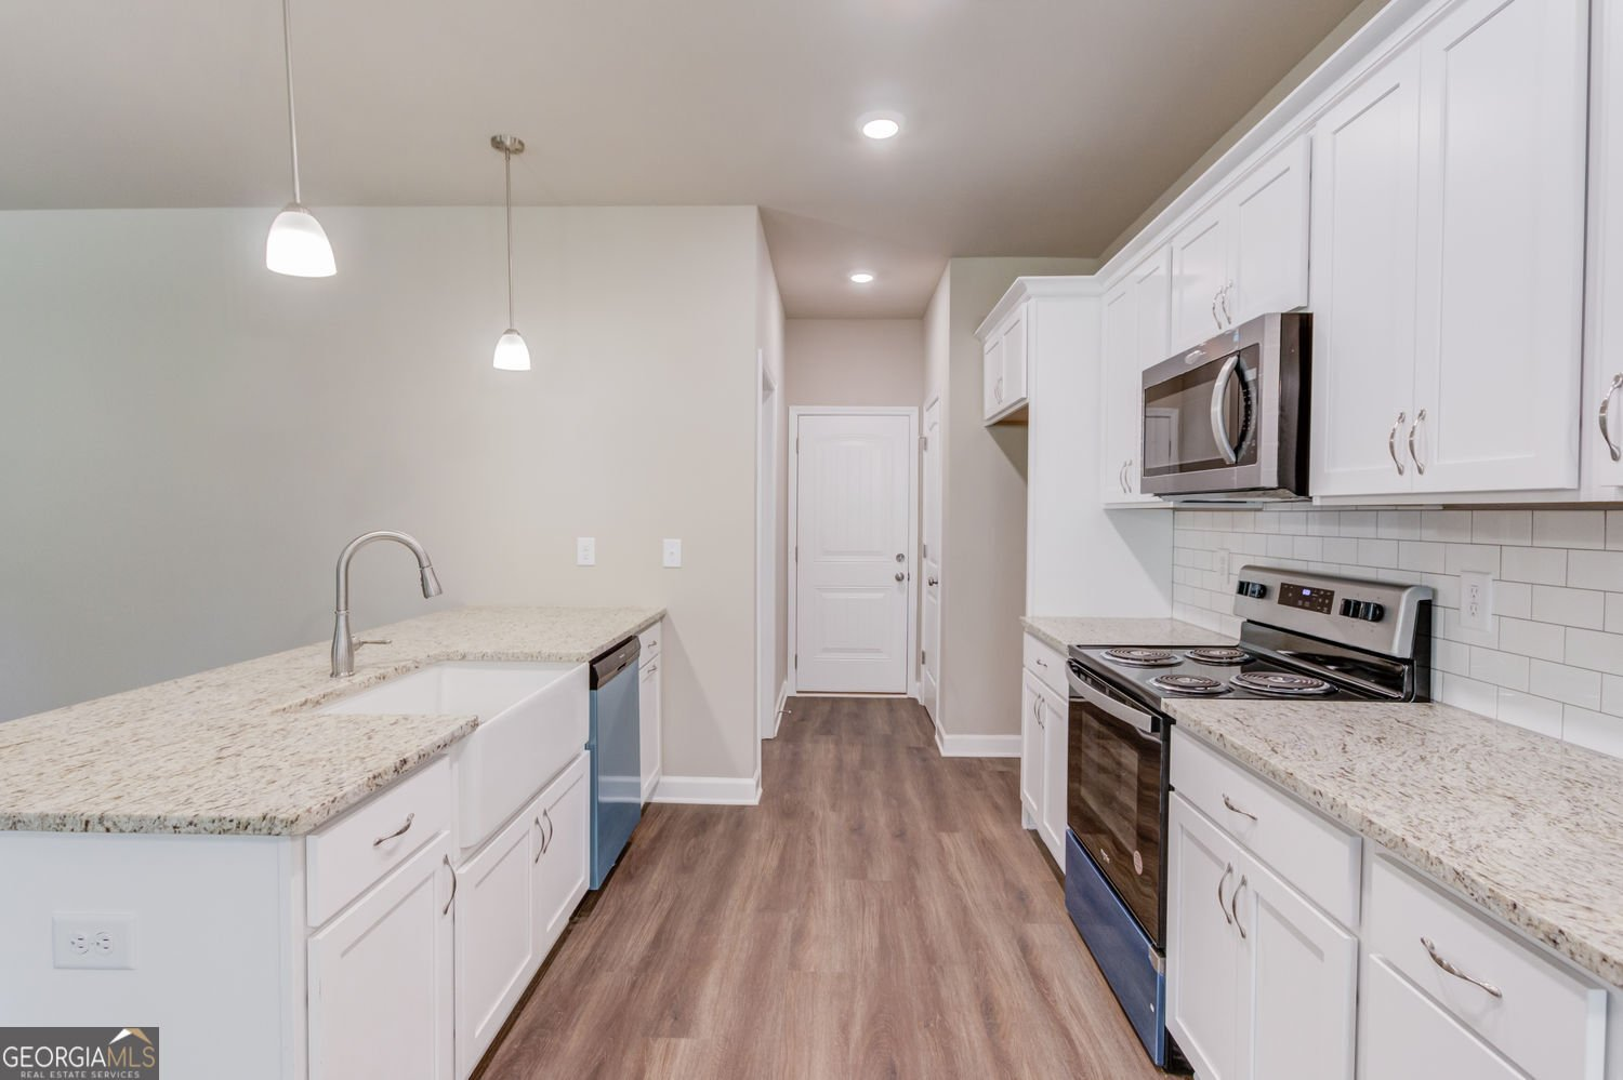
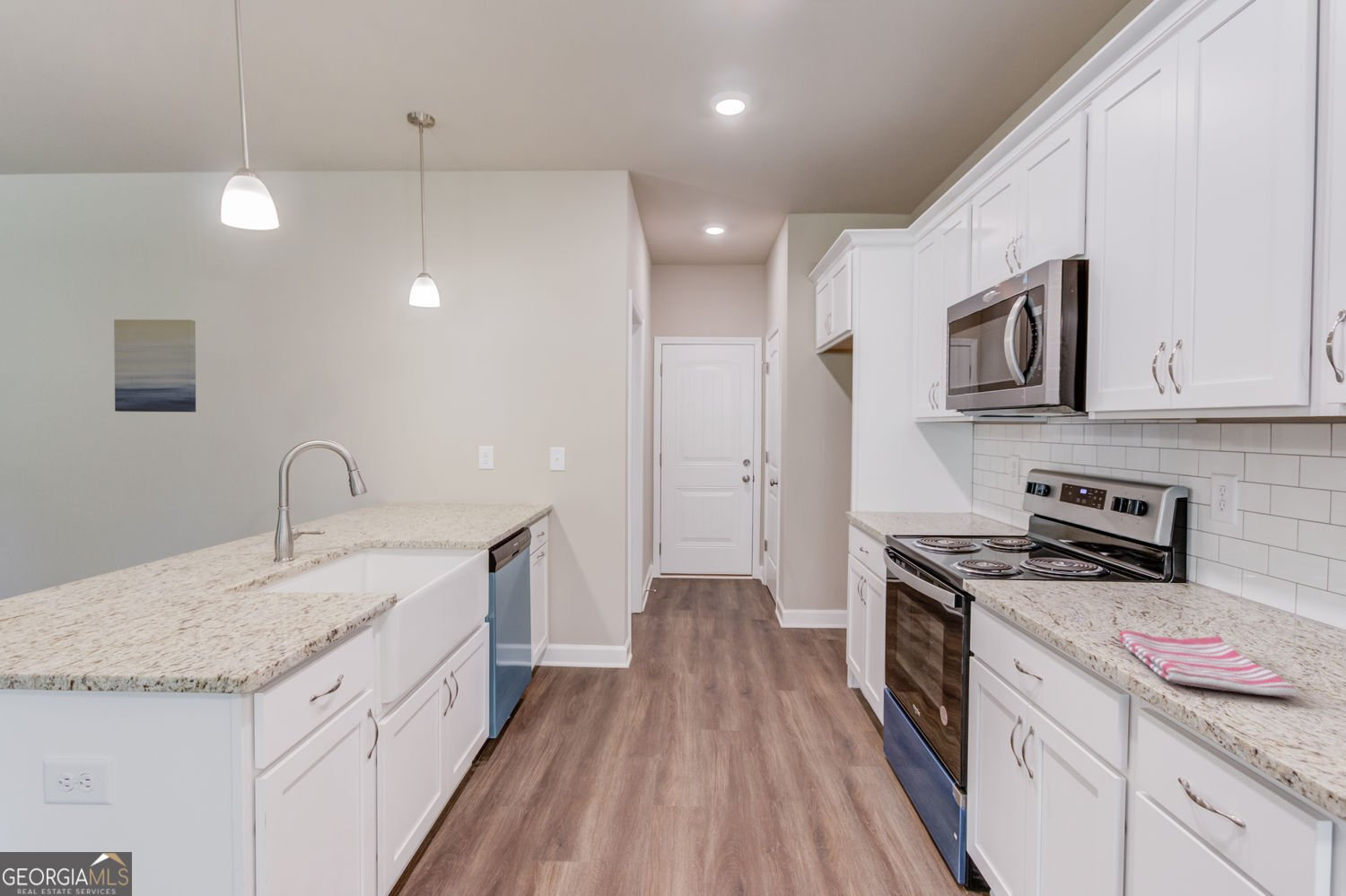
+ wall art (154, 366)
+ dish towel (1196, 658)
